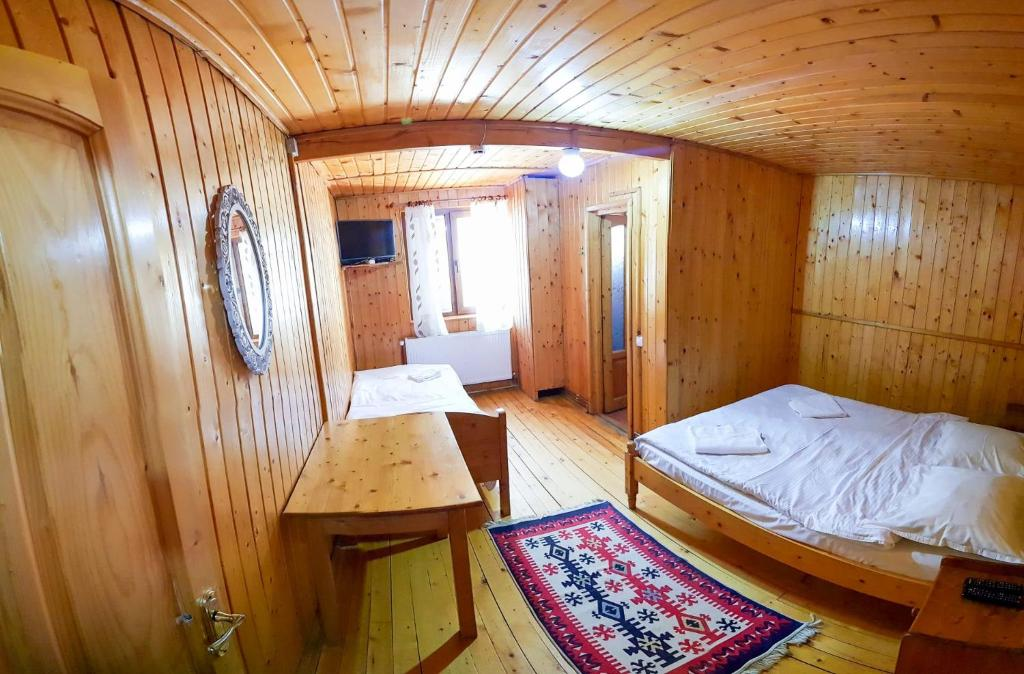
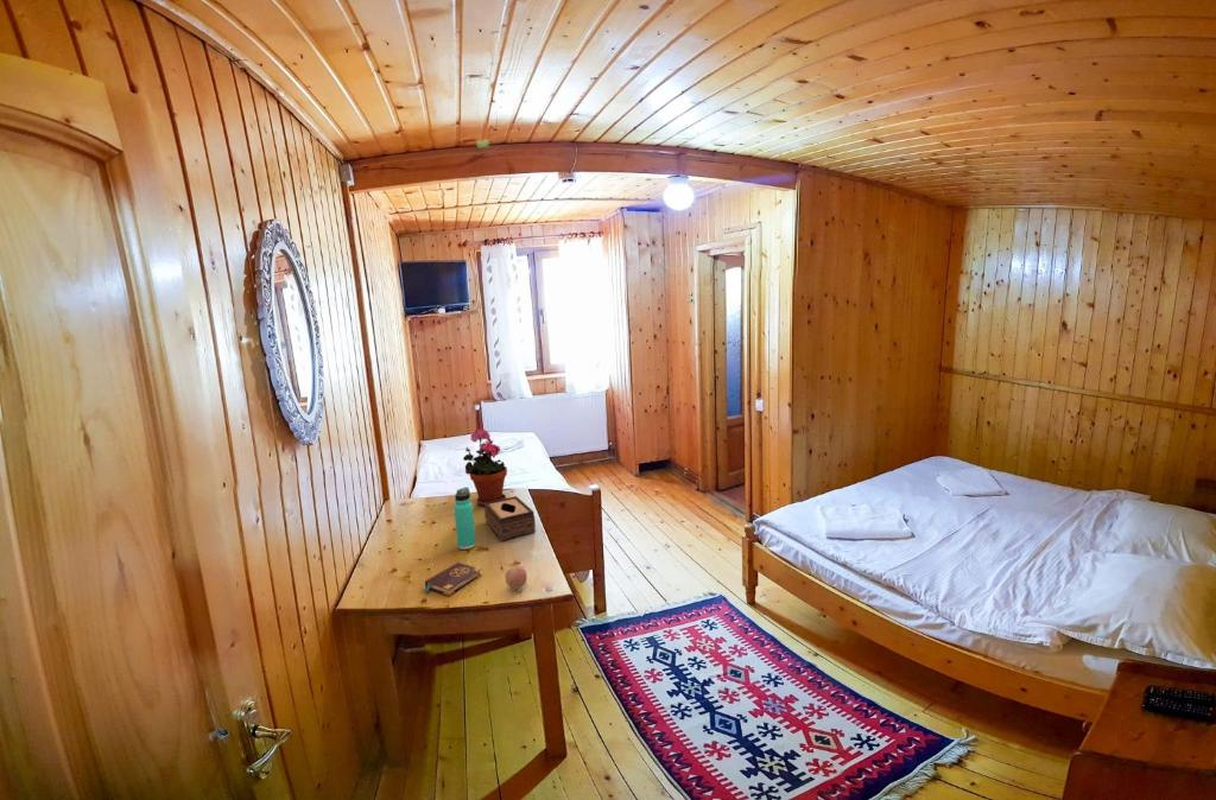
+ thermos bottle (464, 518)
+ book (454, 577)
+ apple (515, 577)
+ potted plant (486, 465)
+ tissue box (508, 516)
